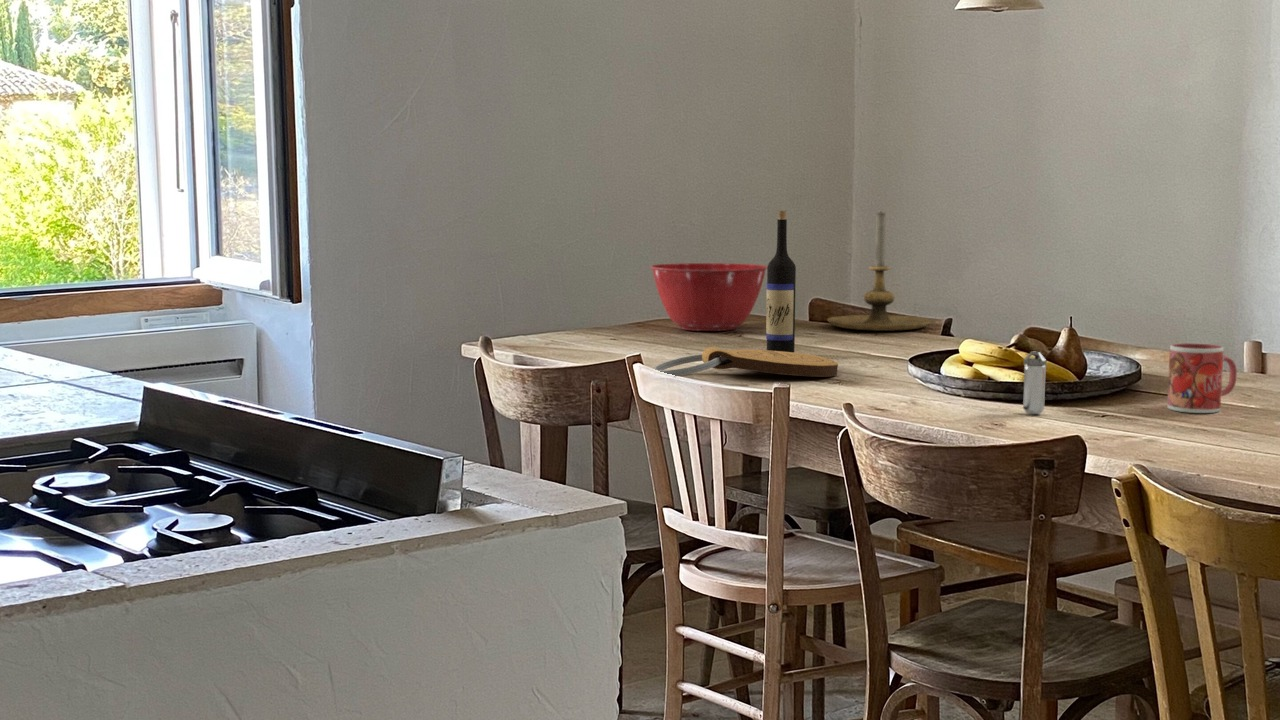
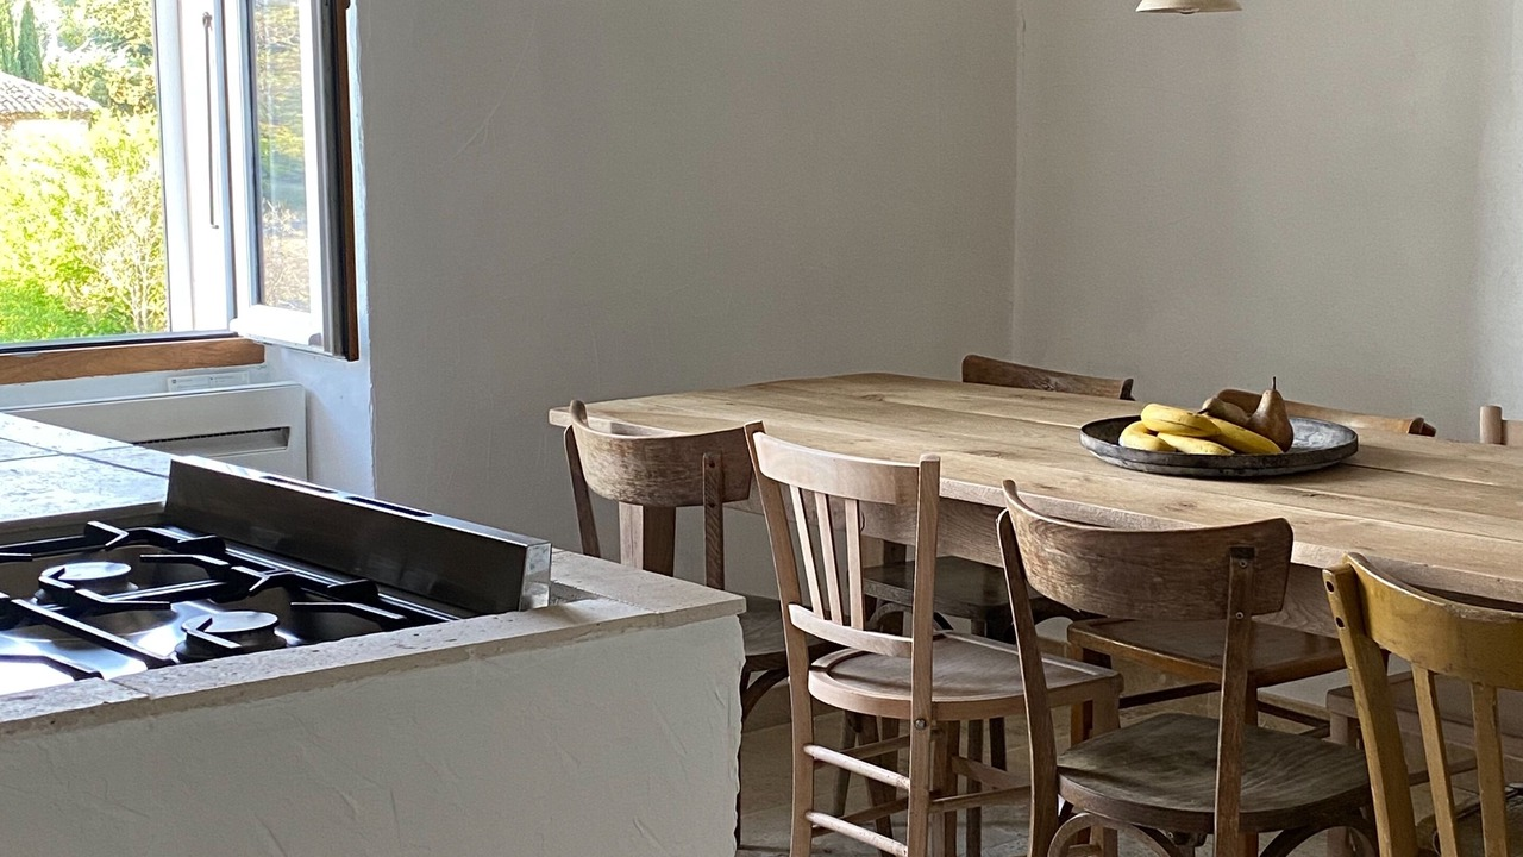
- wine bottle (781, 283)
- candle holder (879, 269)
- key chain (743, 360)
- shaker (1034, 382)
- mug (1206, 377)
- mixing bowl (708, 297)
